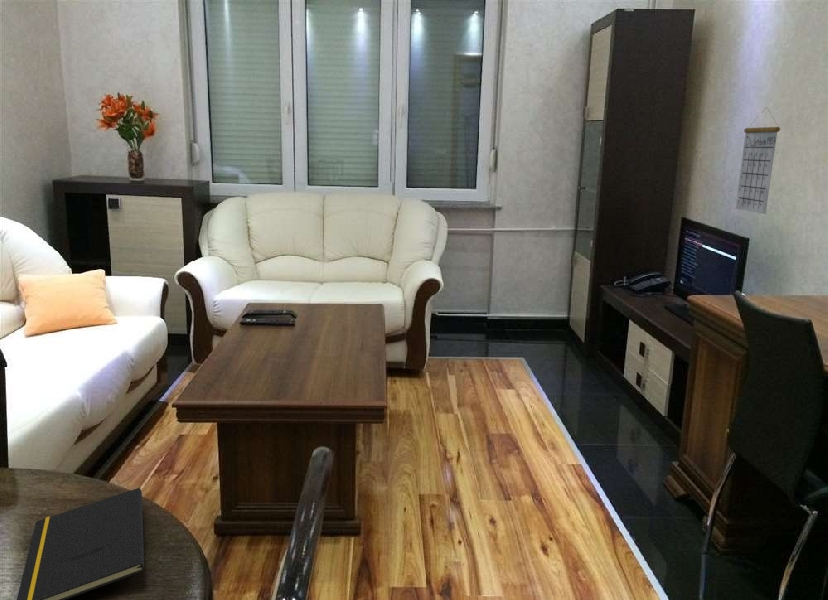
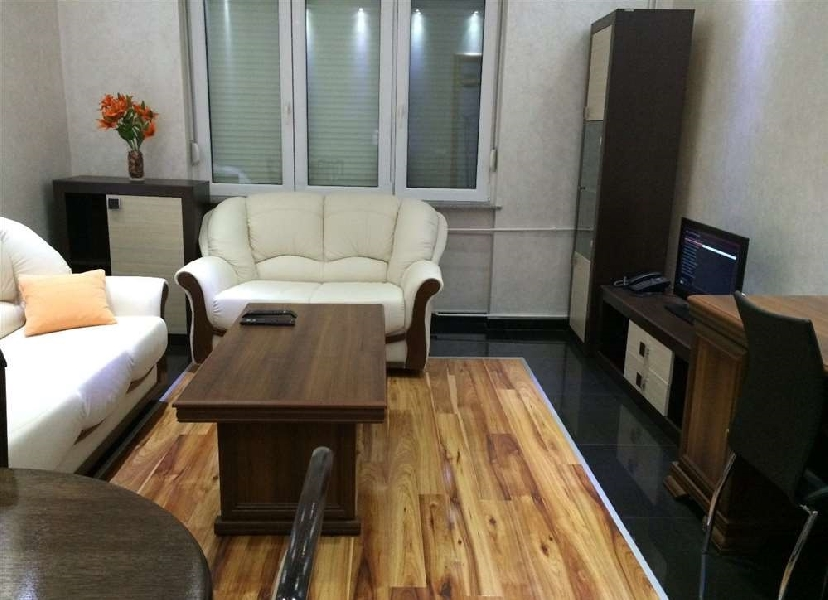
- calendar (757, 160)
- notepad (86, 544)
